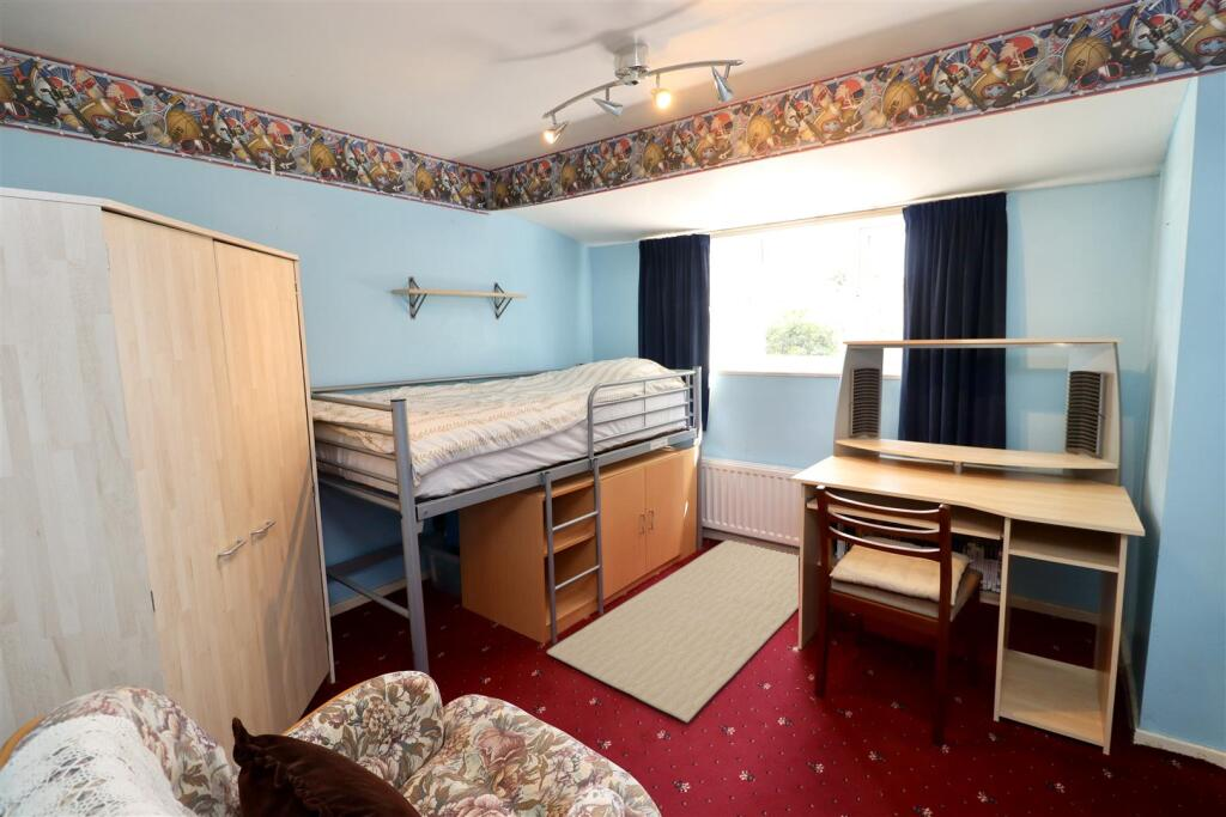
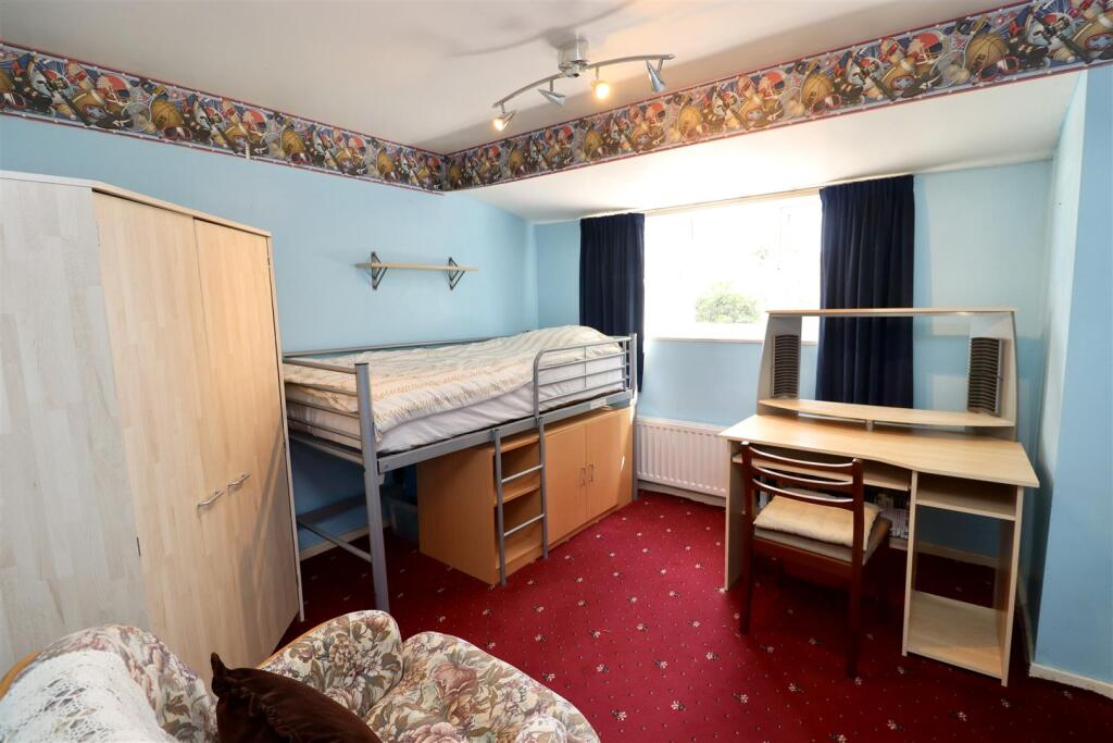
- rug (739, 583)
